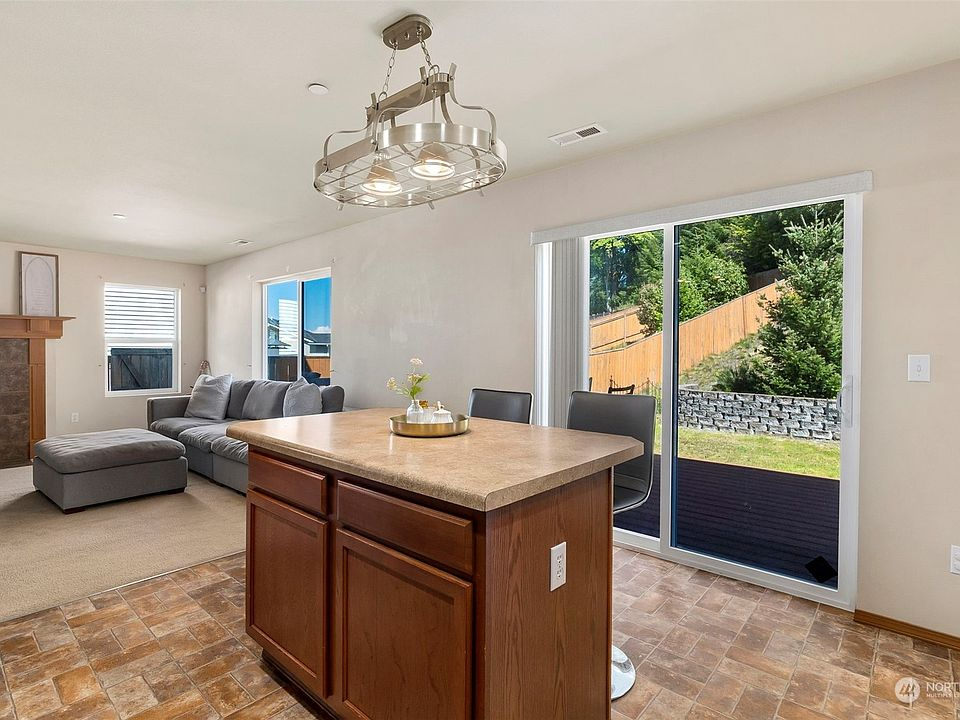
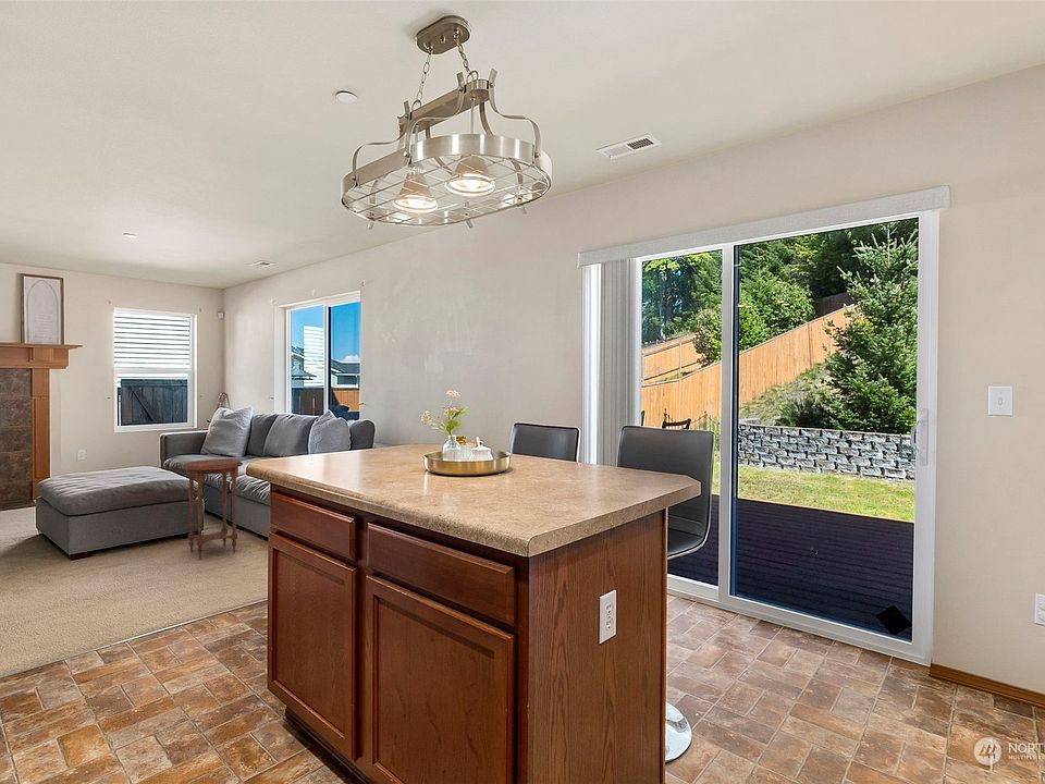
+ side table (201, 507)
